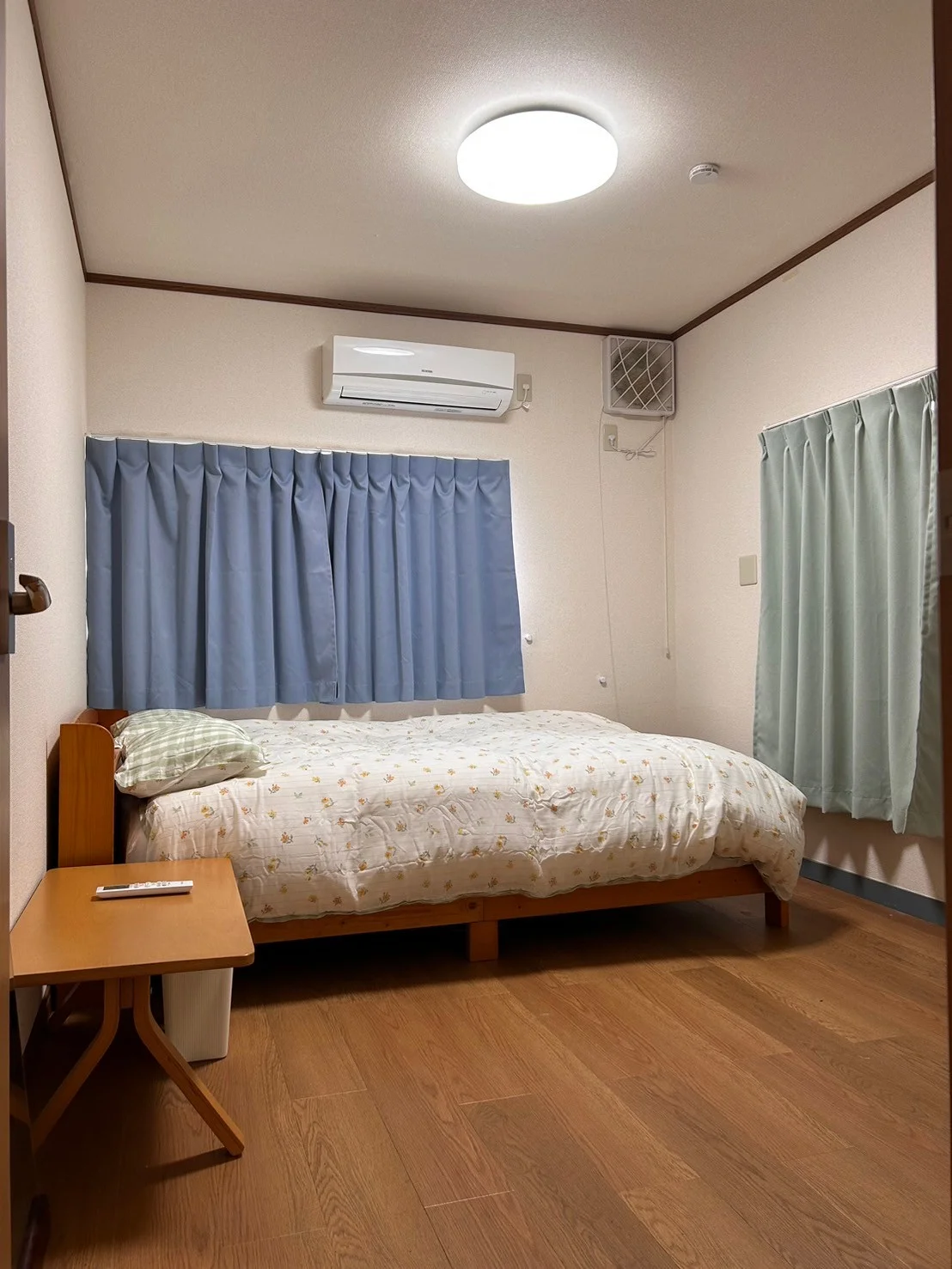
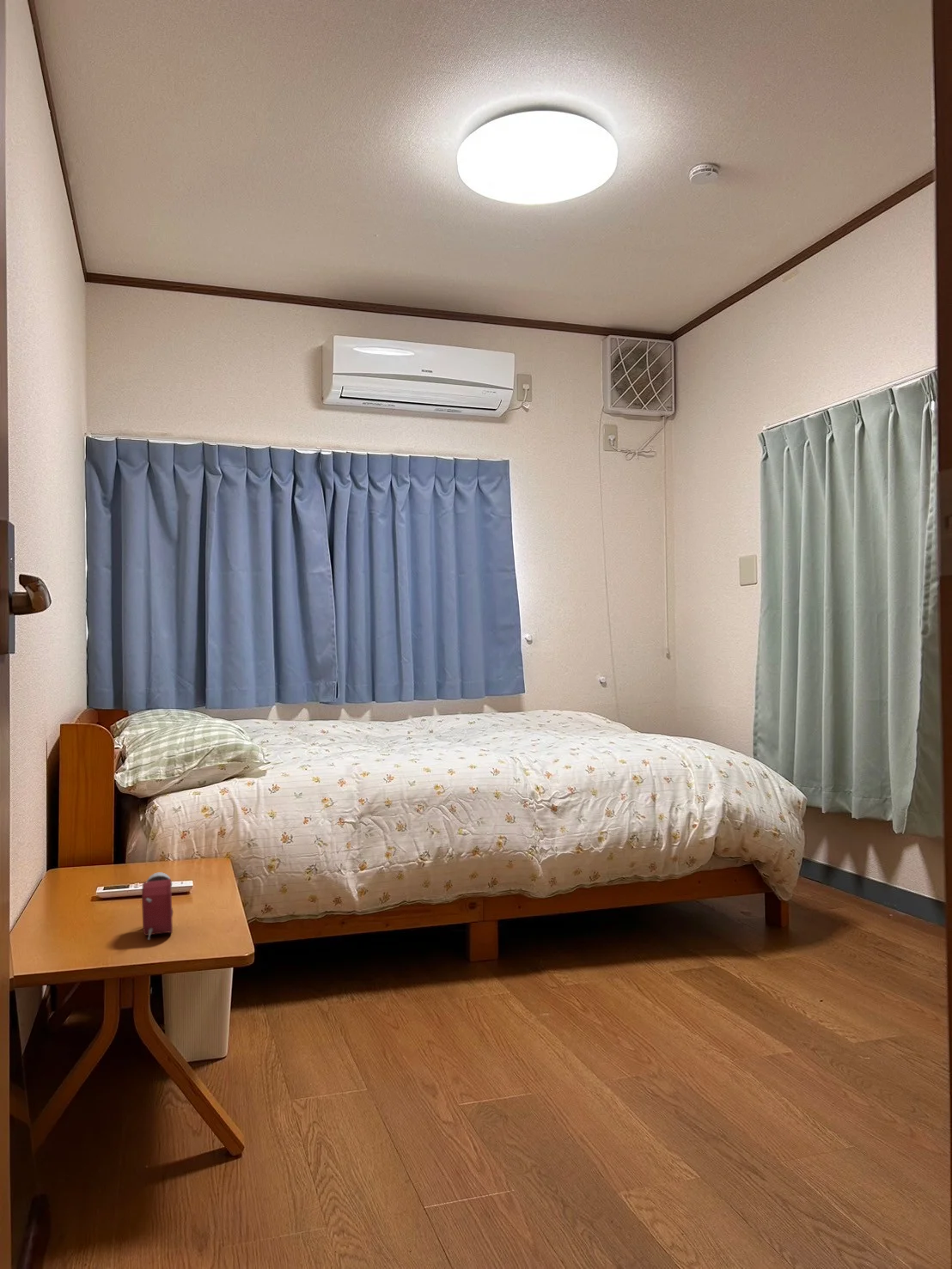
+ alarm clock (157, 904)
